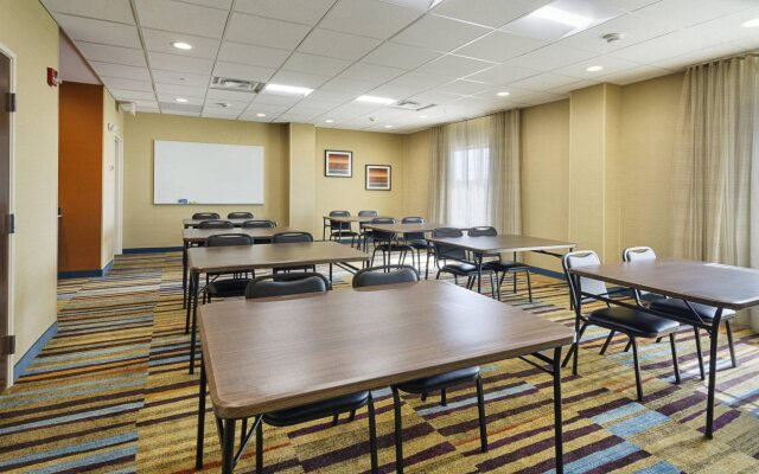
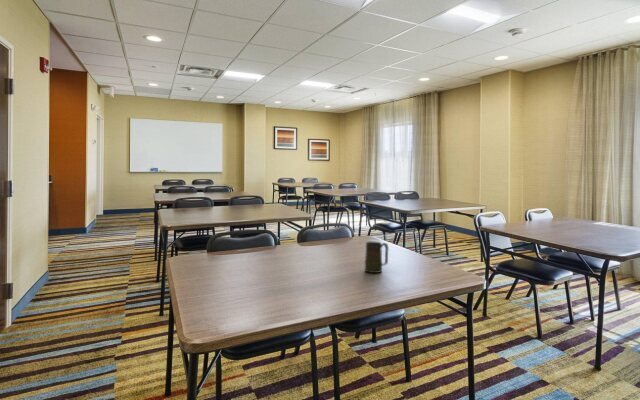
+ mug (376, 256)
